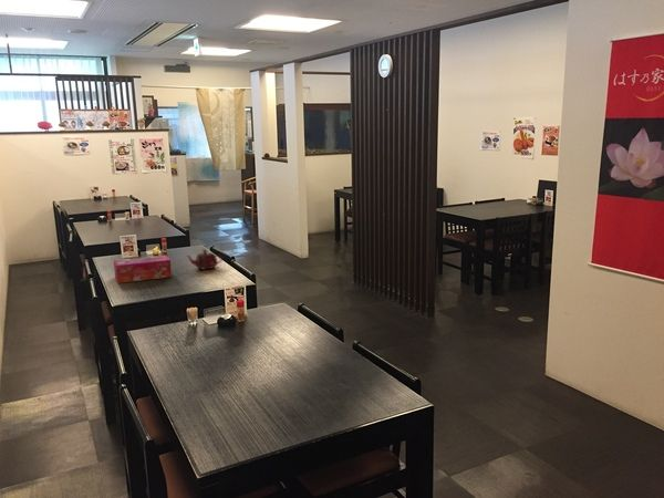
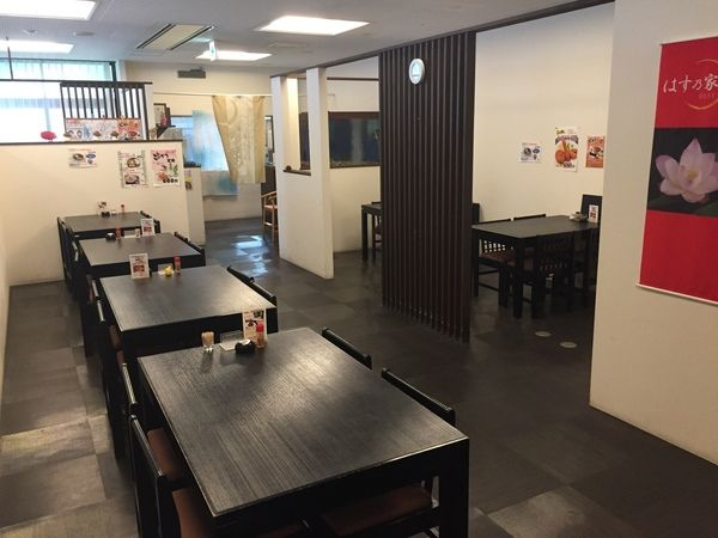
- teapot (204, 258)
- tissue box (142, 268)
